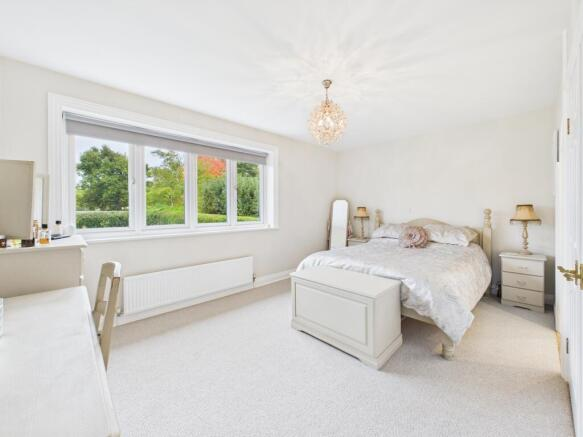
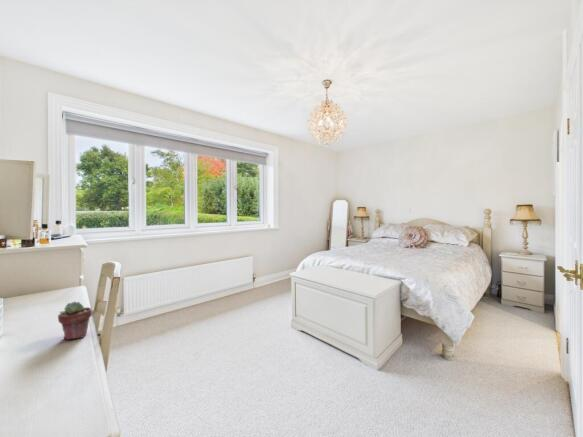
+ potted succulent (75, 318)
